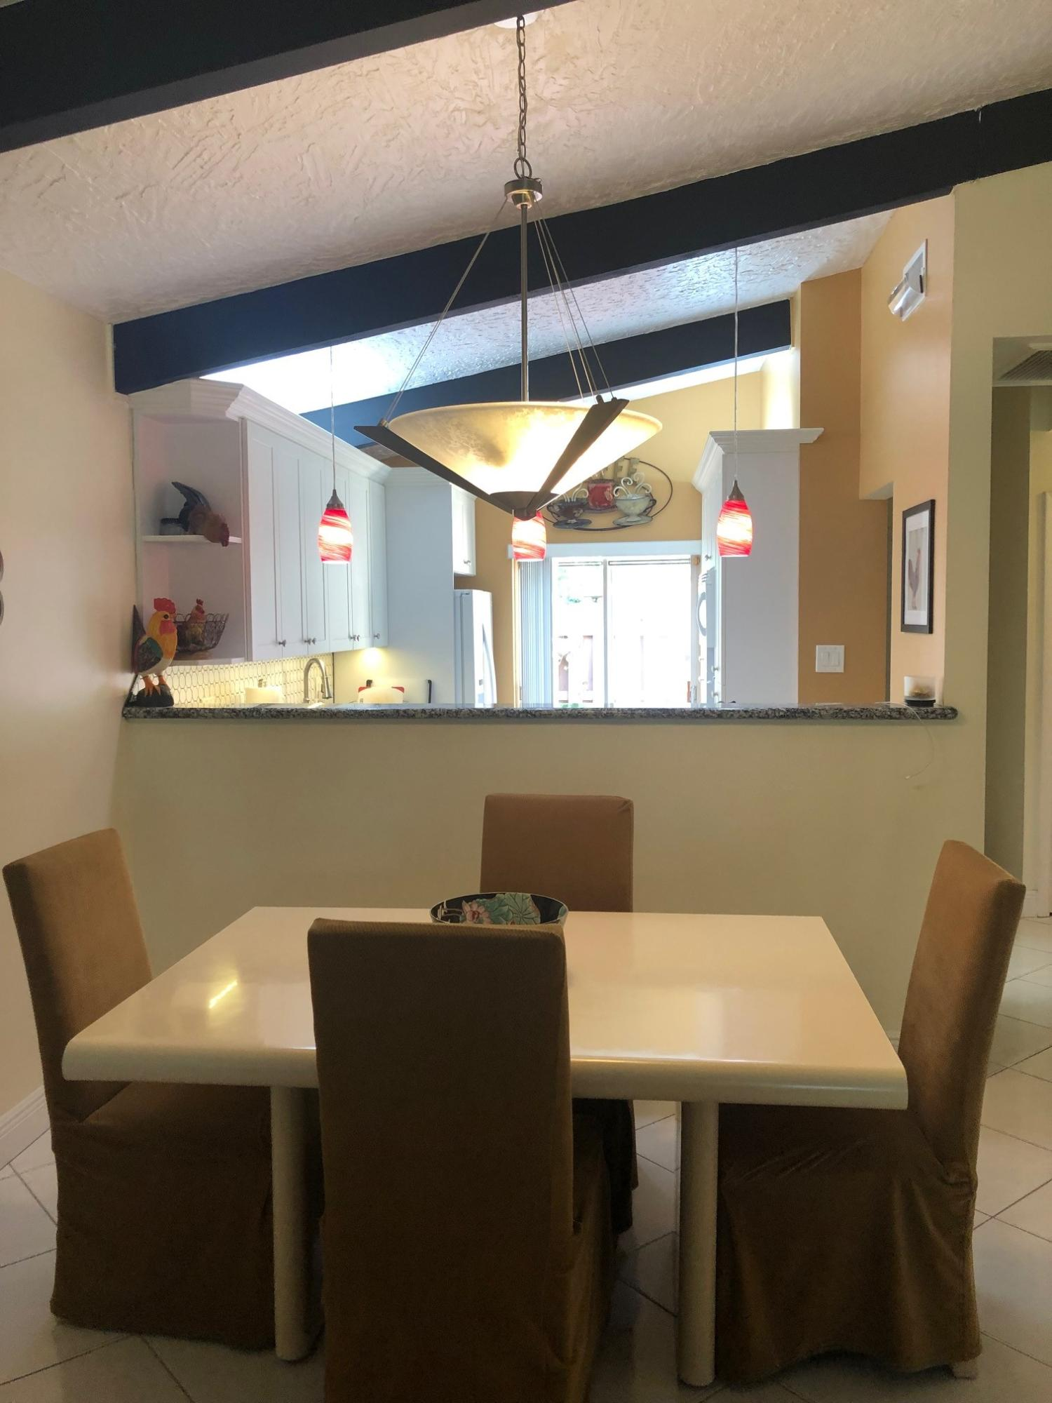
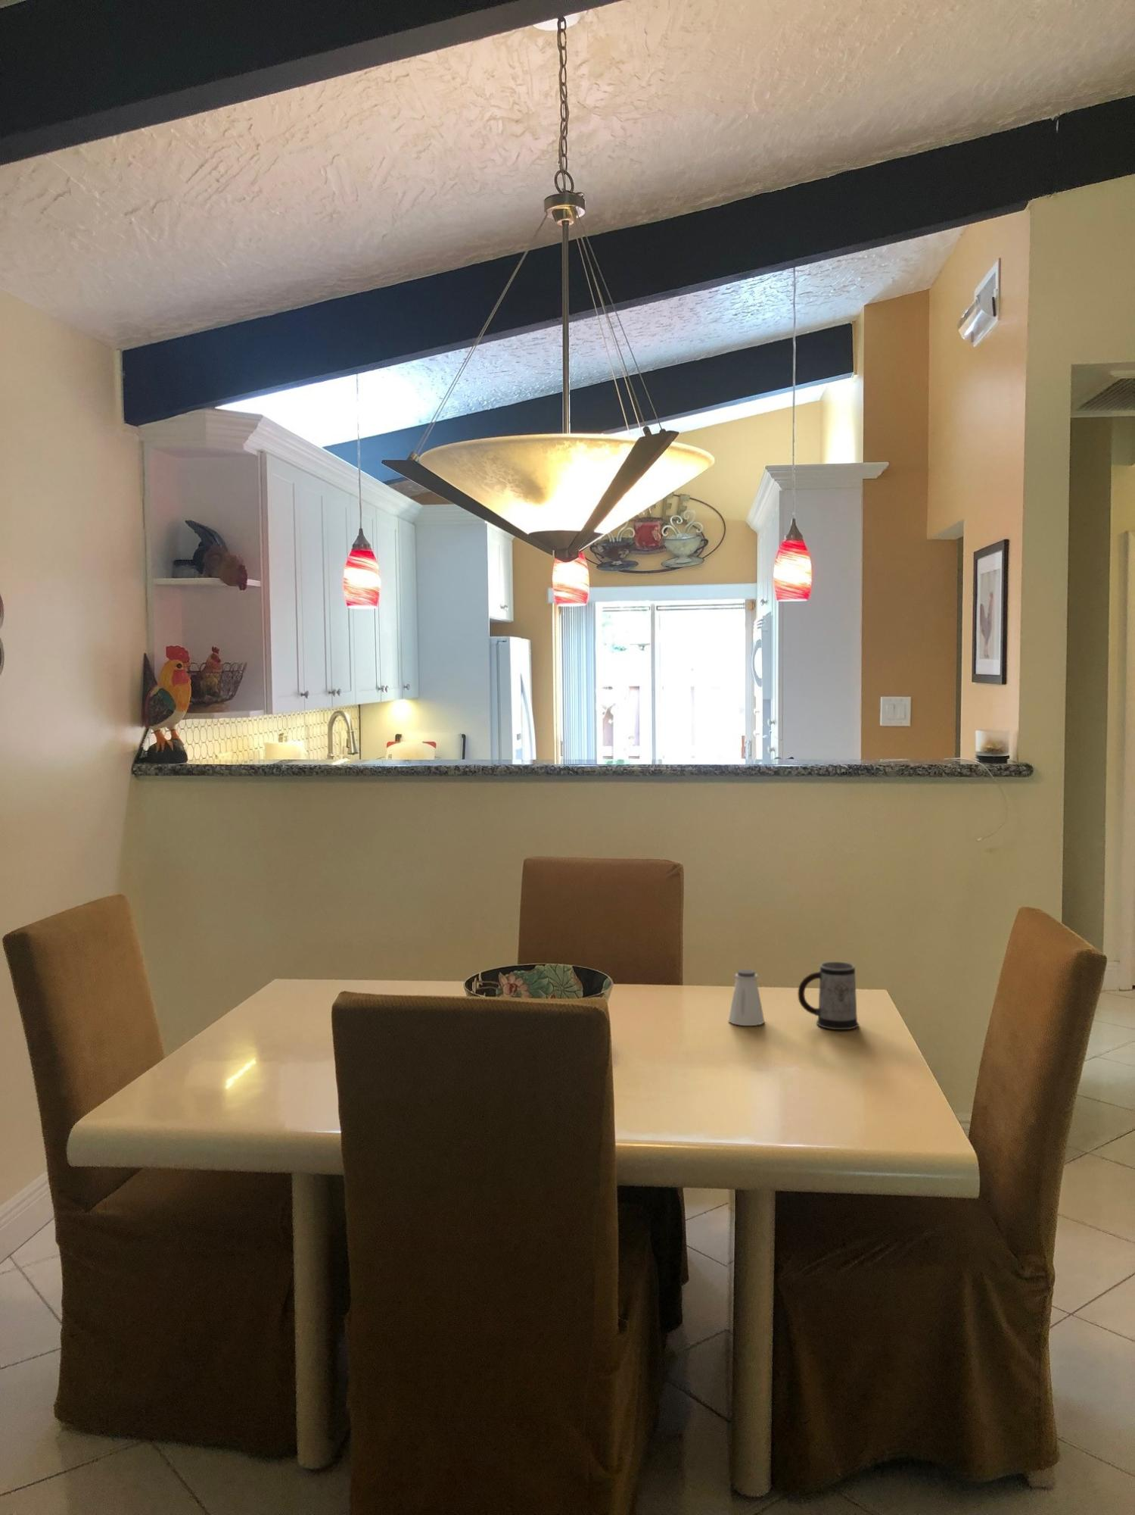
+ mug (827, 995)
+ saltshaker (746, 995)
